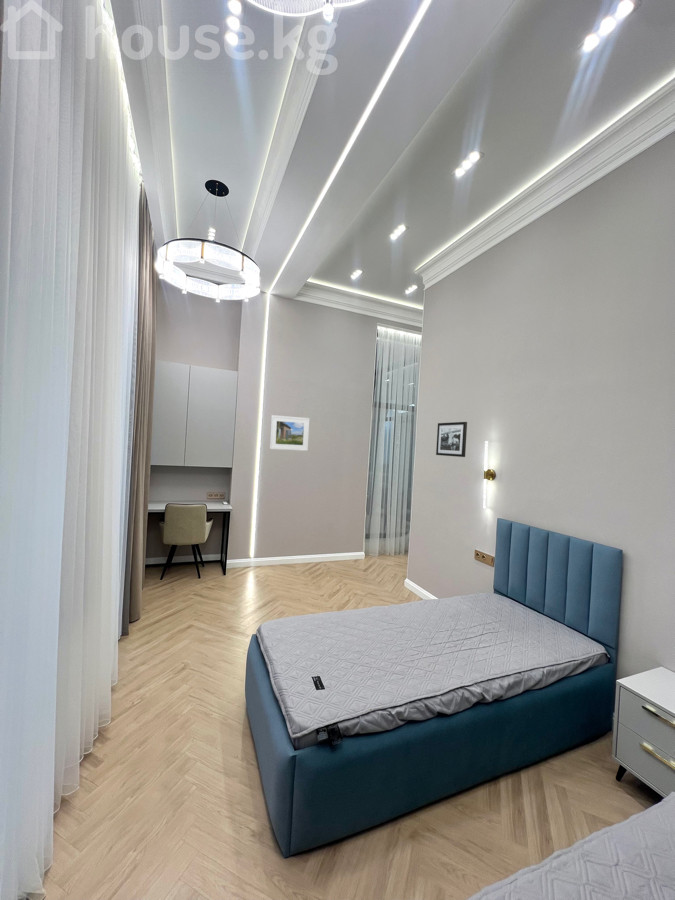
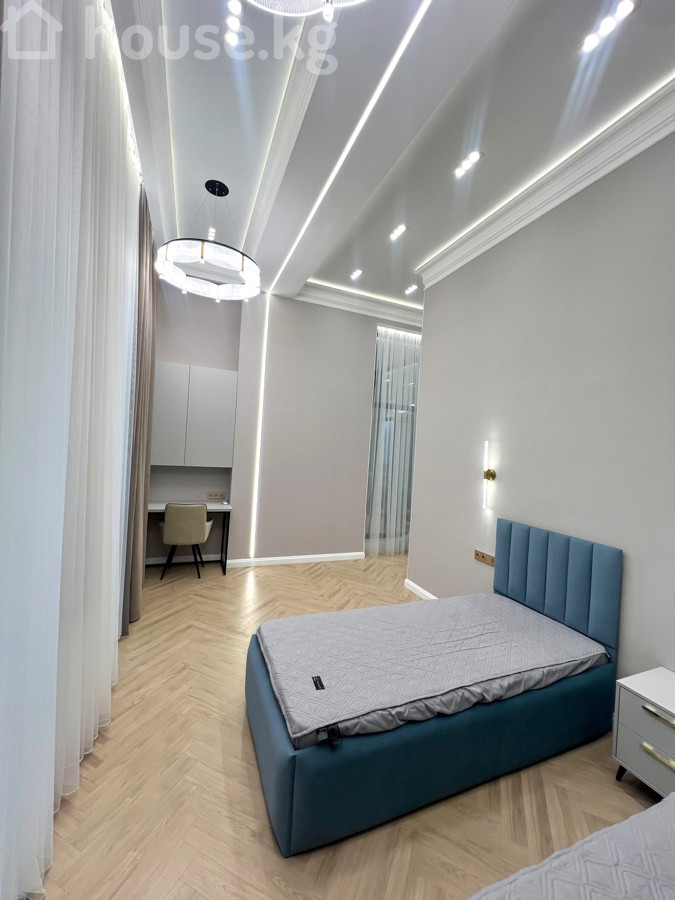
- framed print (289, 433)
- picture frame (450, 439)
